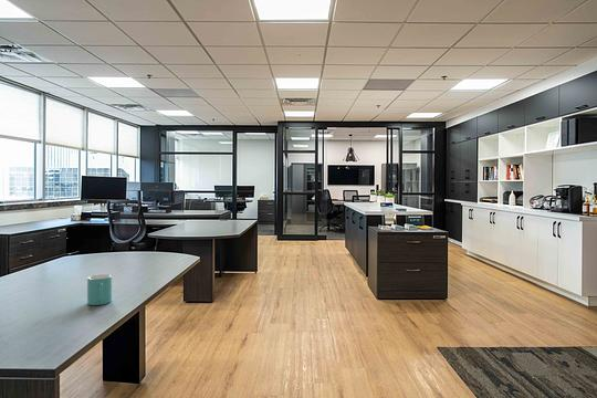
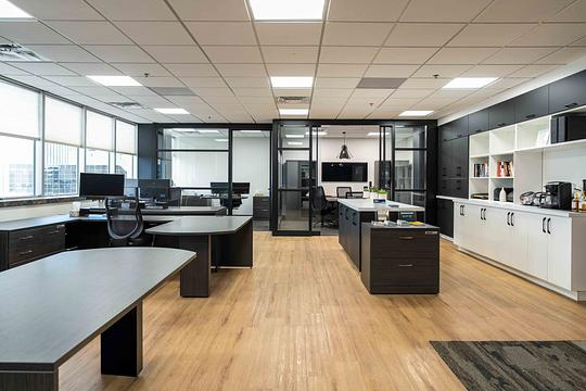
- mug (100, 290)
